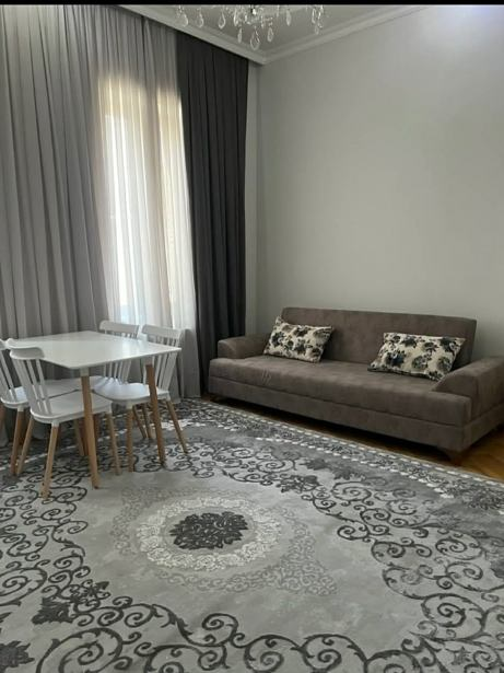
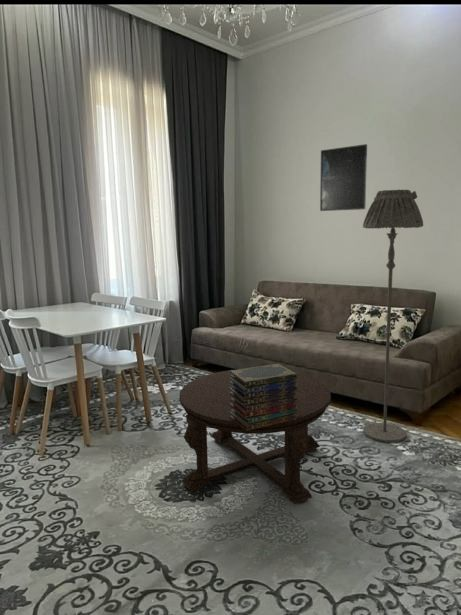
+ floor lamp (388, 317)
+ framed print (342, 179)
+ coffee table (254, 429)
+ book stack (262, 395)
